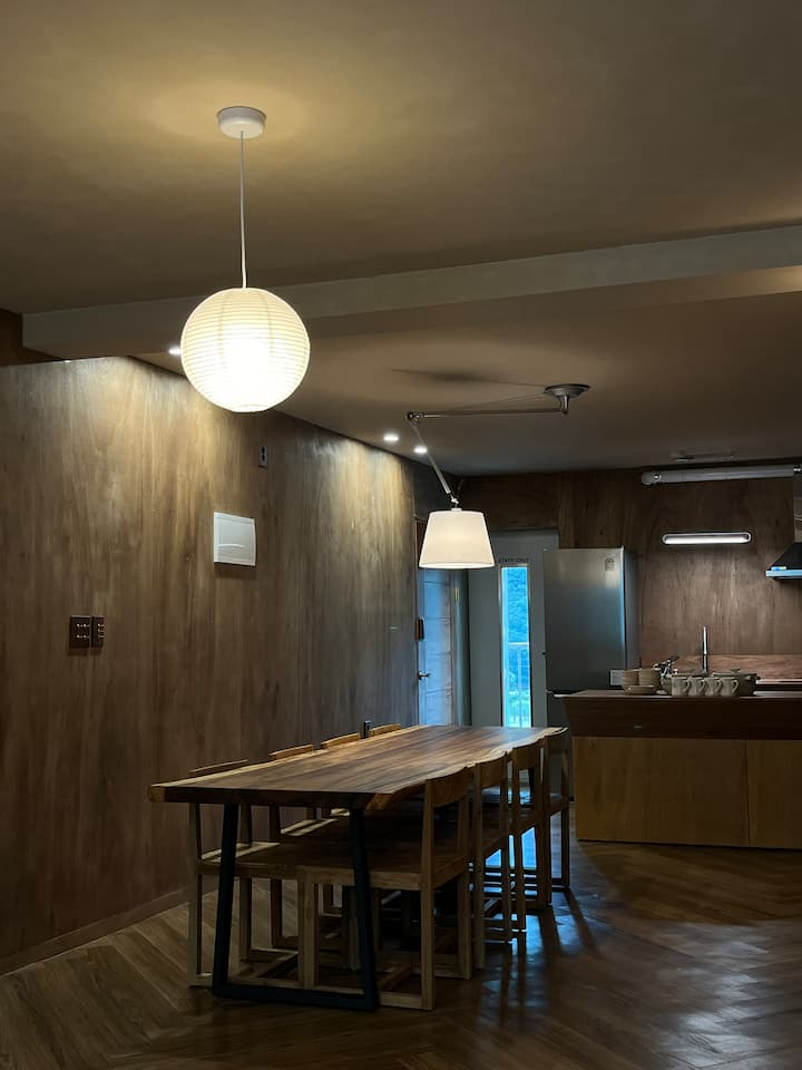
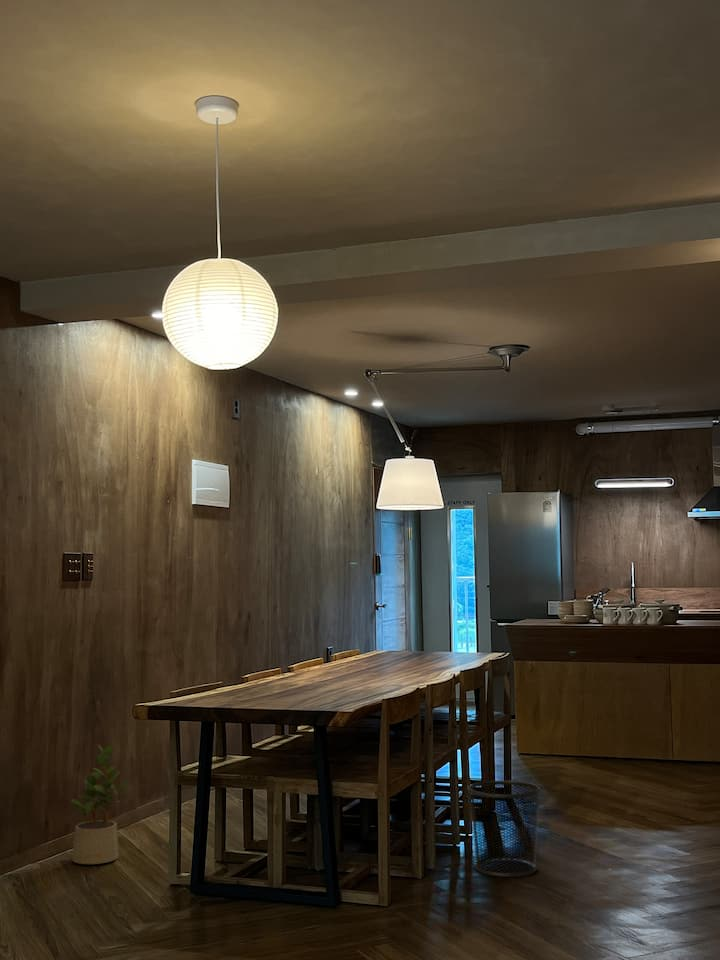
+ waste bin (504, 827)
+ potted plant (93, 800)
